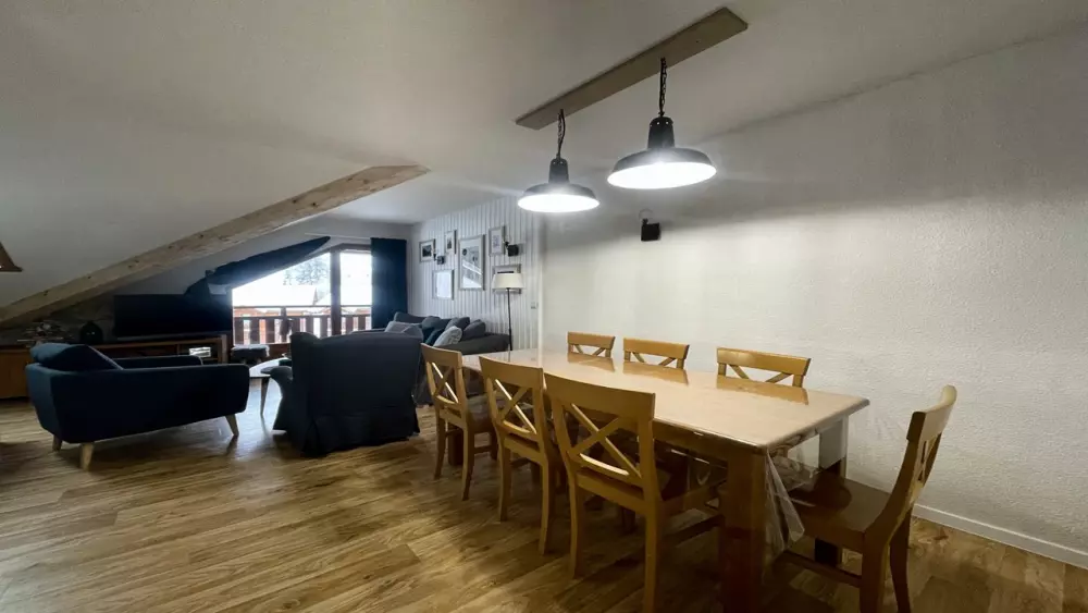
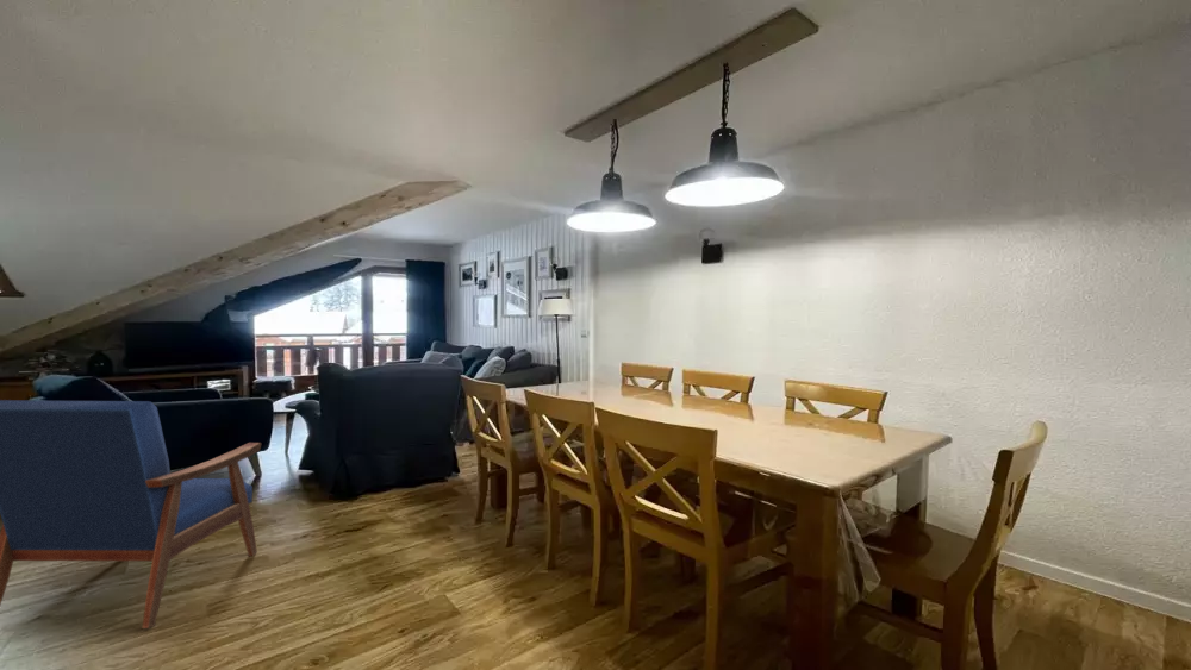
+ armchair (133, 489)
